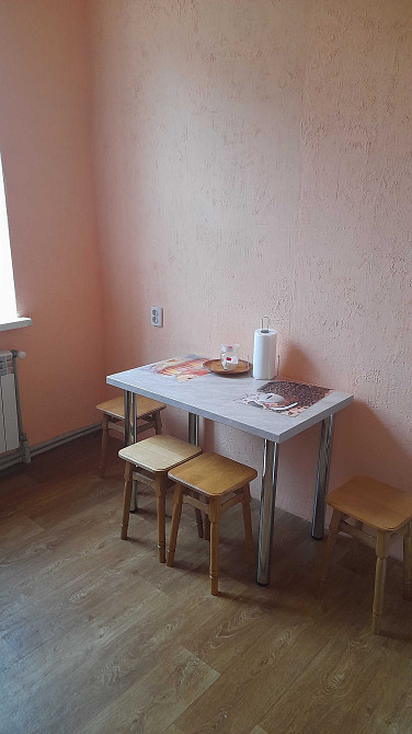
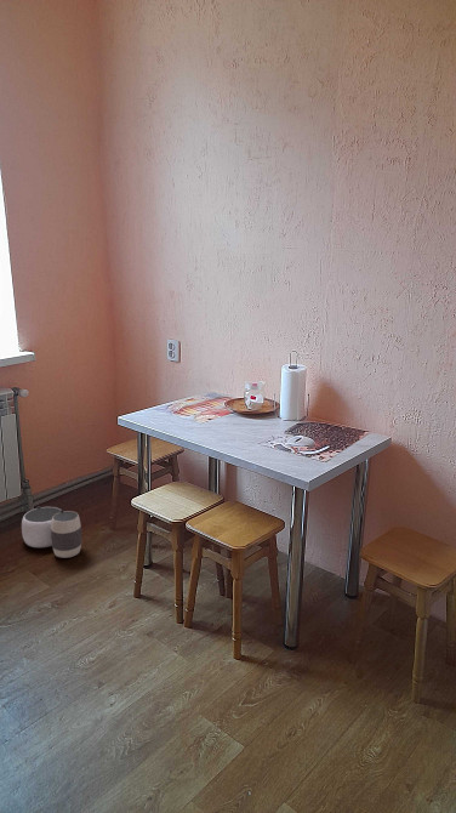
+ waste basket (52, 525)
